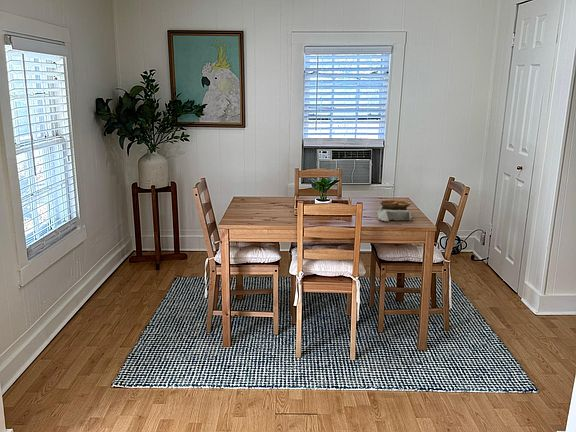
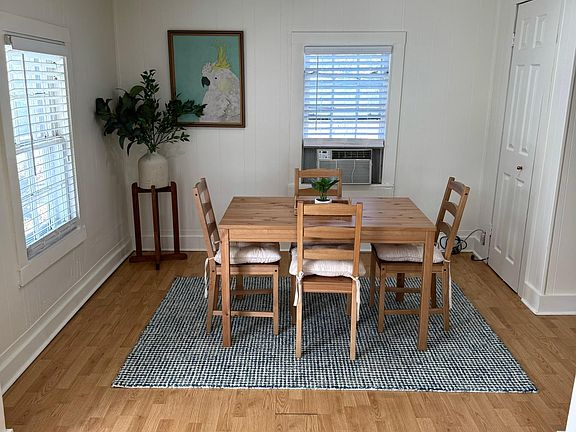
- bowl (392, 208)
